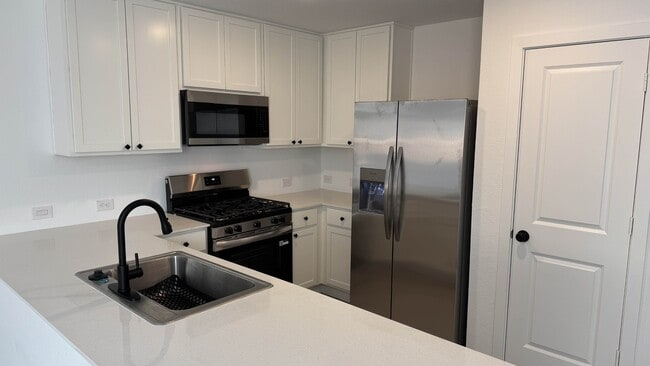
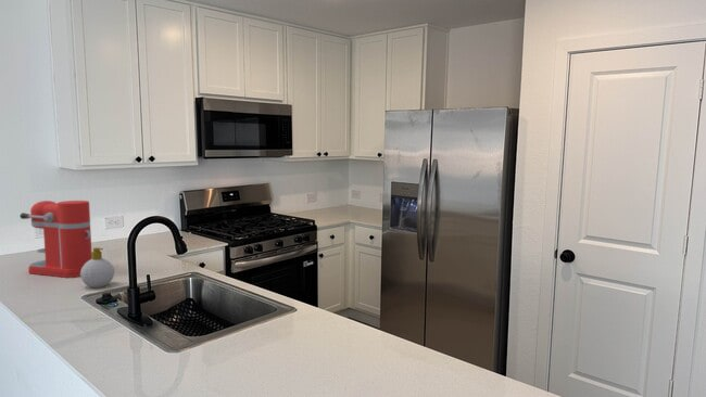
+ soap bottle (97, 267)
+ coffee maker (58, 236)
